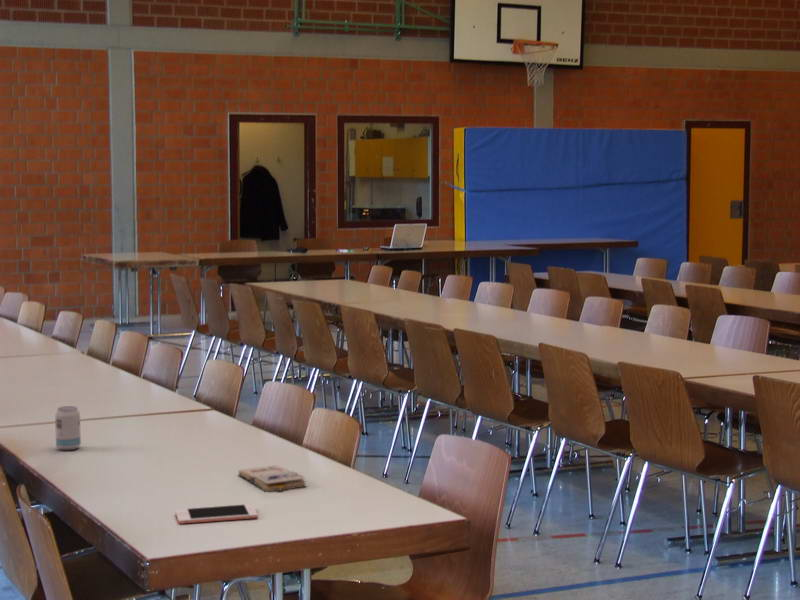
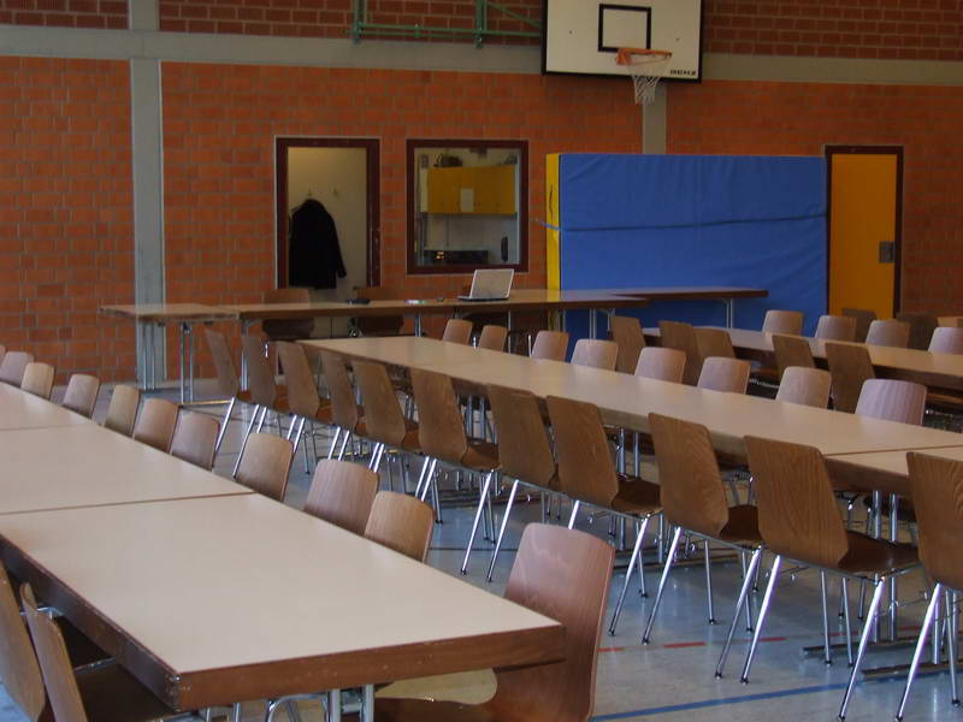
- paperback book (275, 476)
- cell phone (216, 513)
- beverage can (67, 428)
